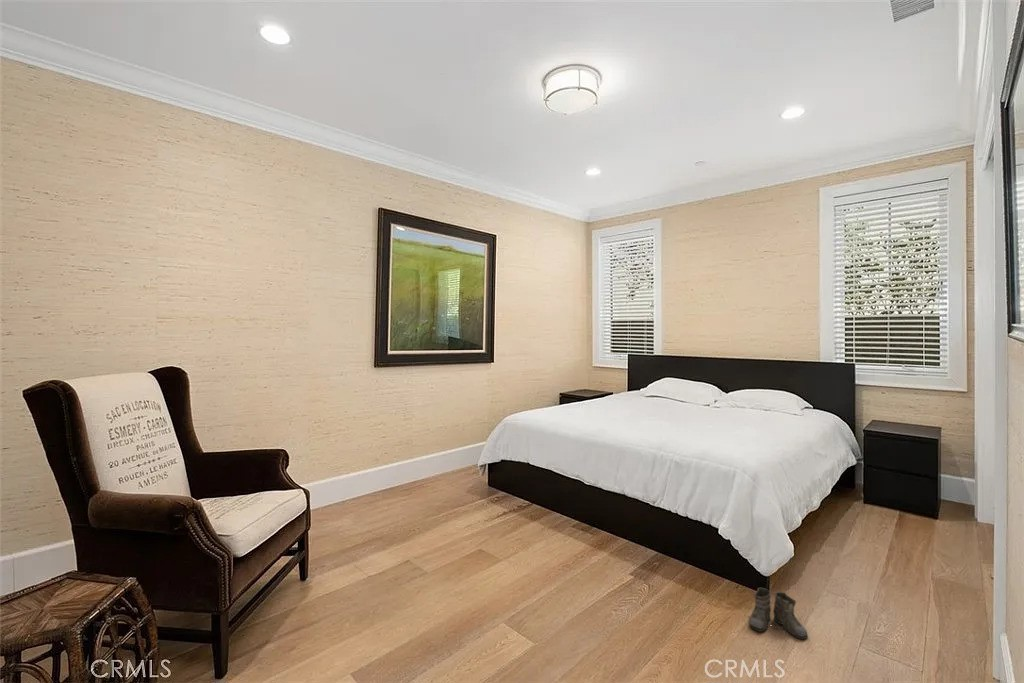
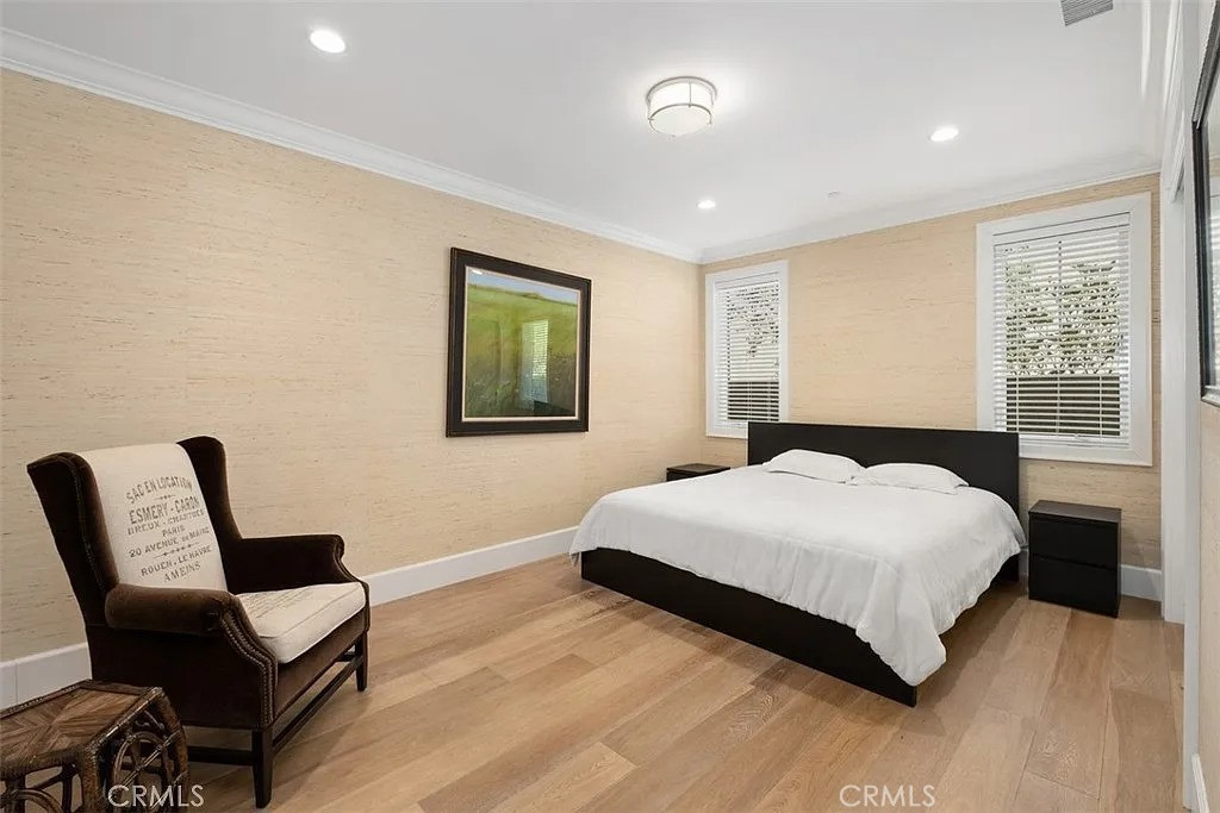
- boots (773, 611)
